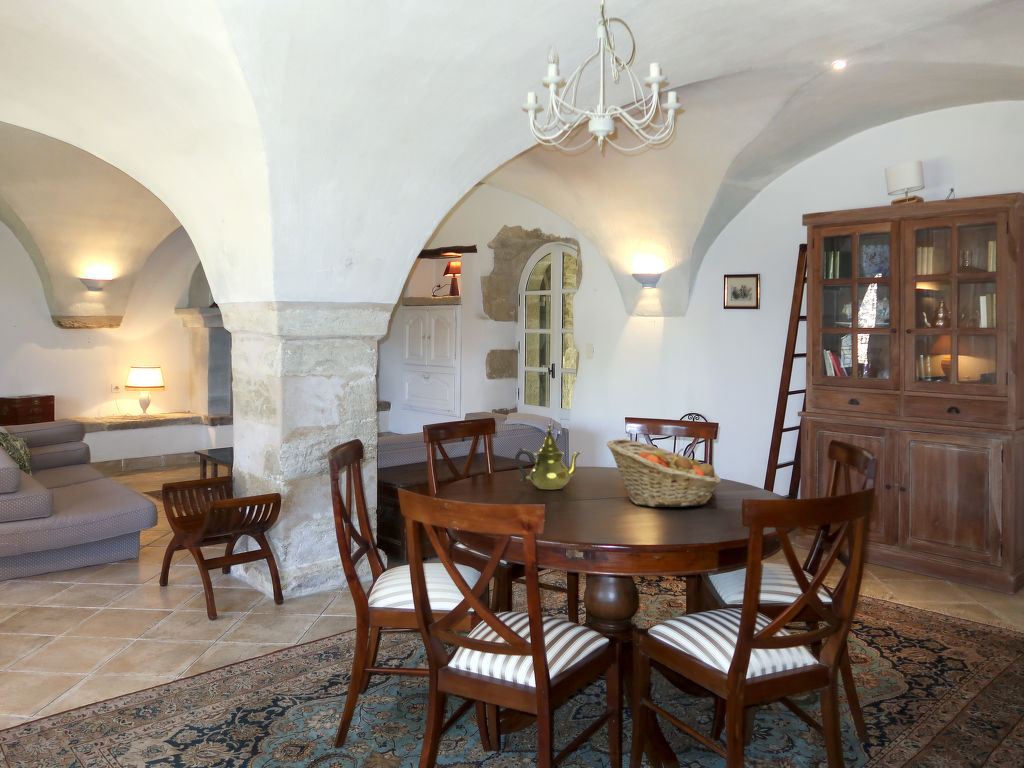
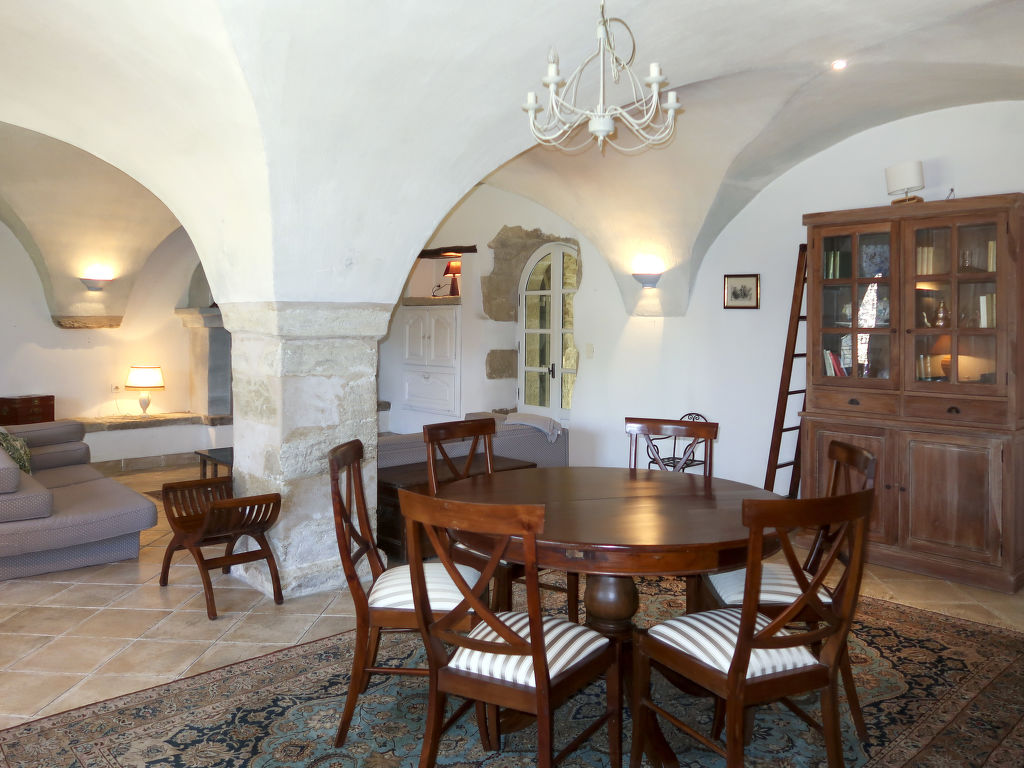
- teapot (548, 456)
- fruit basket (663, 470)
